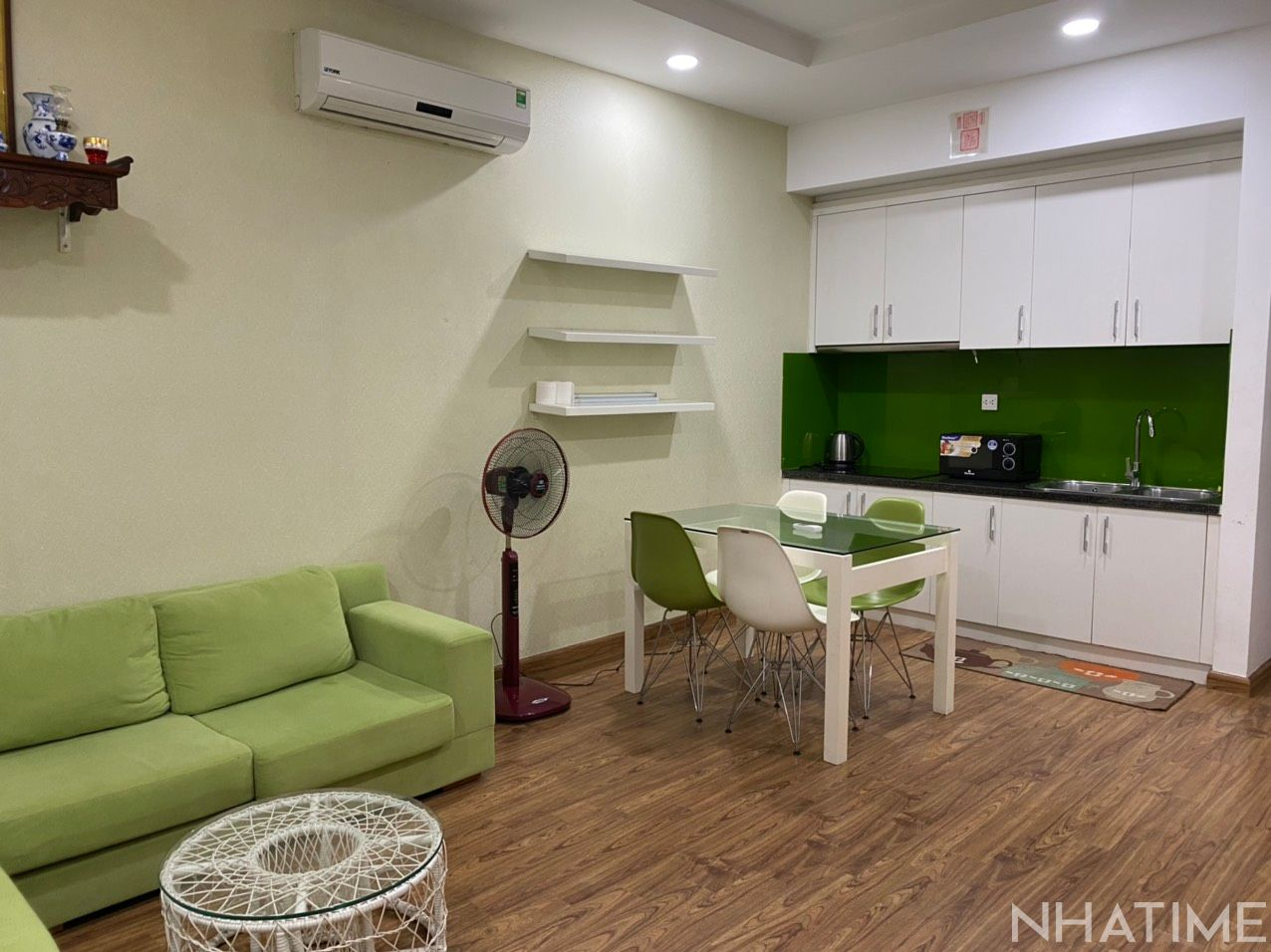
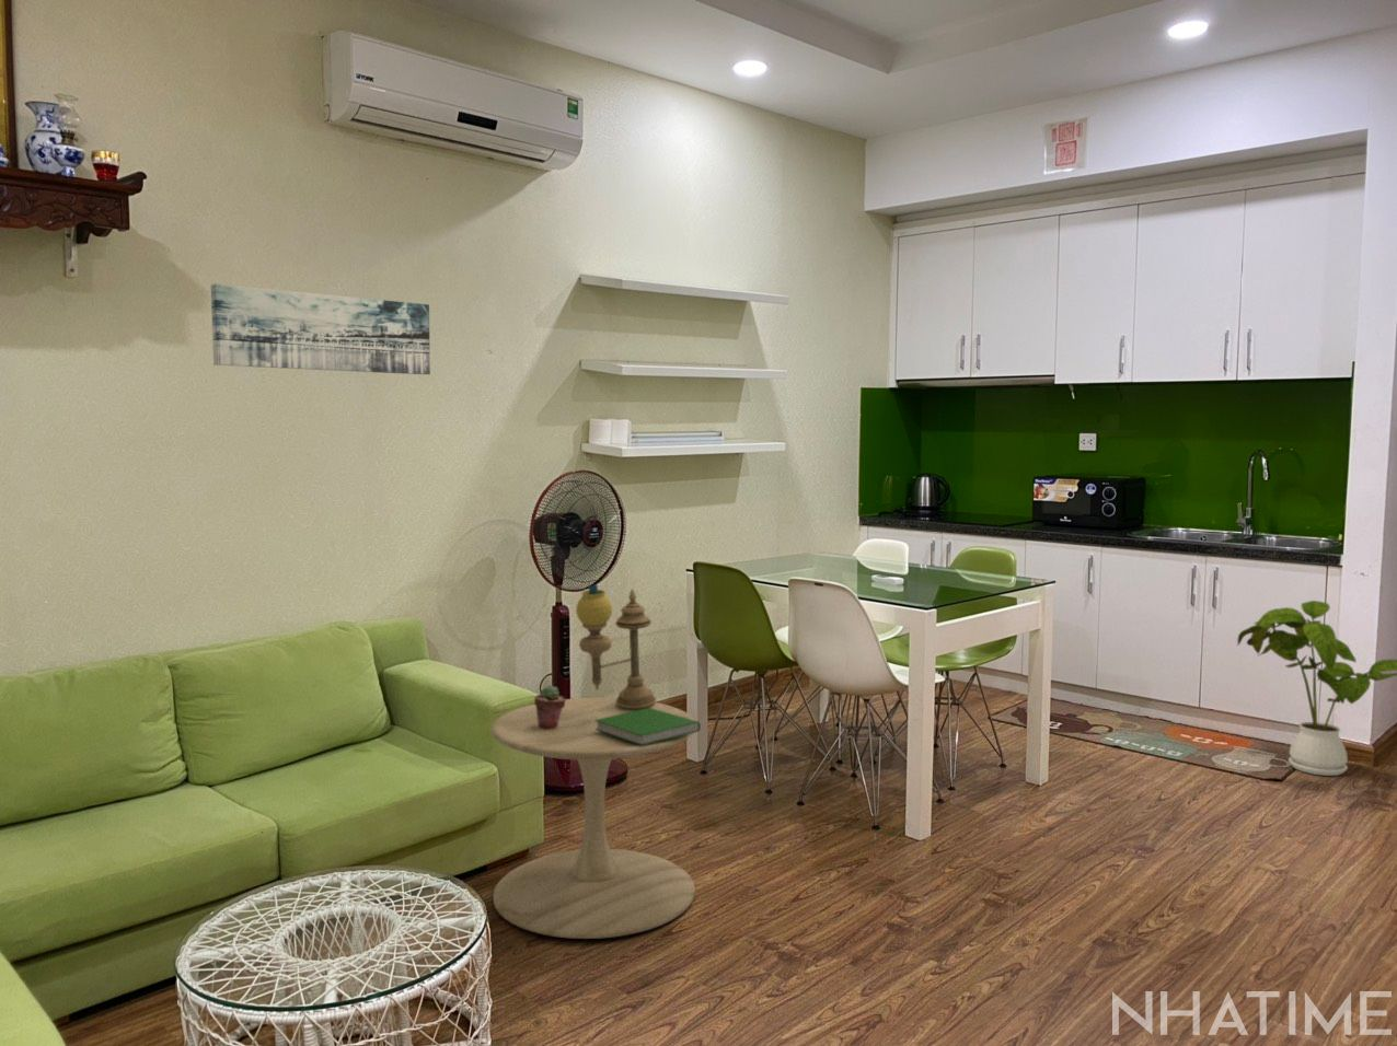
+ hardcover book (647, 724)
+ house plant (1315, 689)
+ wall art (329, 333)
+ potted succulent (547, 700)
+ table lamp (611, 643)
+ side table (595, 808)
